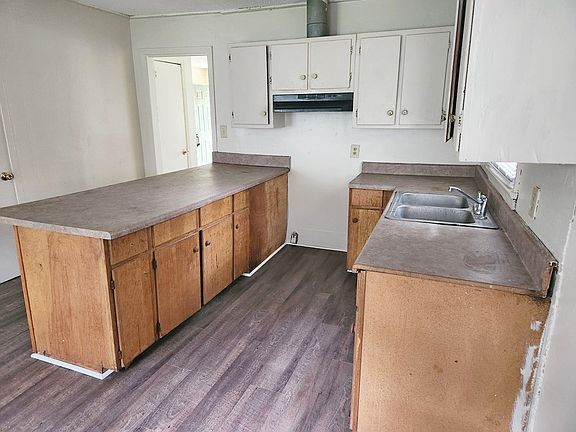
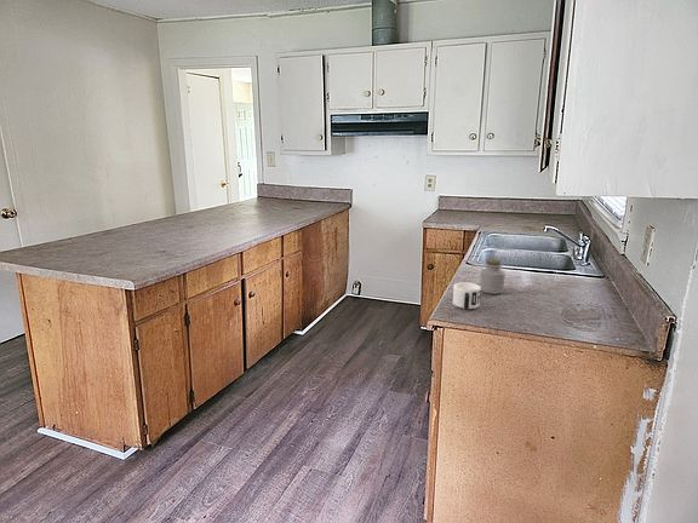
+ jar (492, 275)
+ mug (467, 297)
